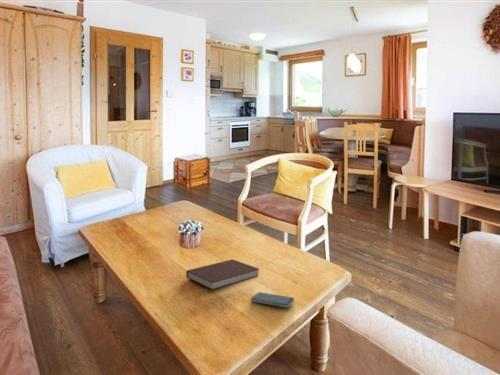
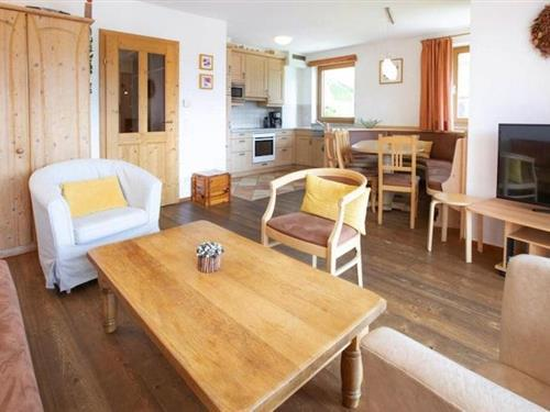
- smartphone (272, 299)
- notebook (223, 273)
